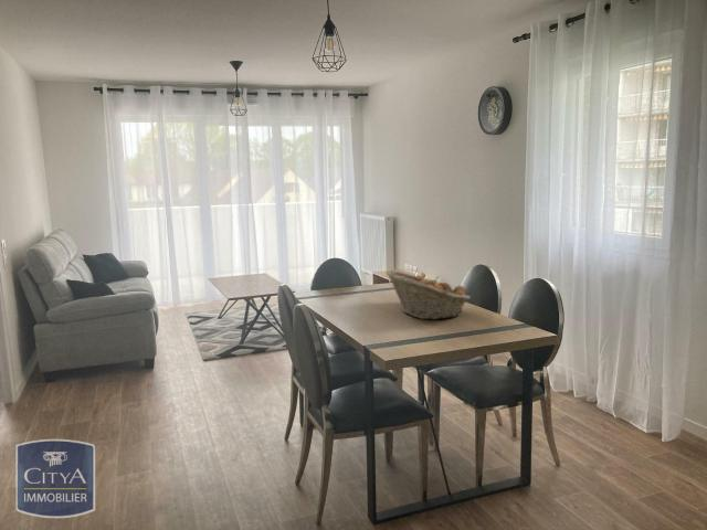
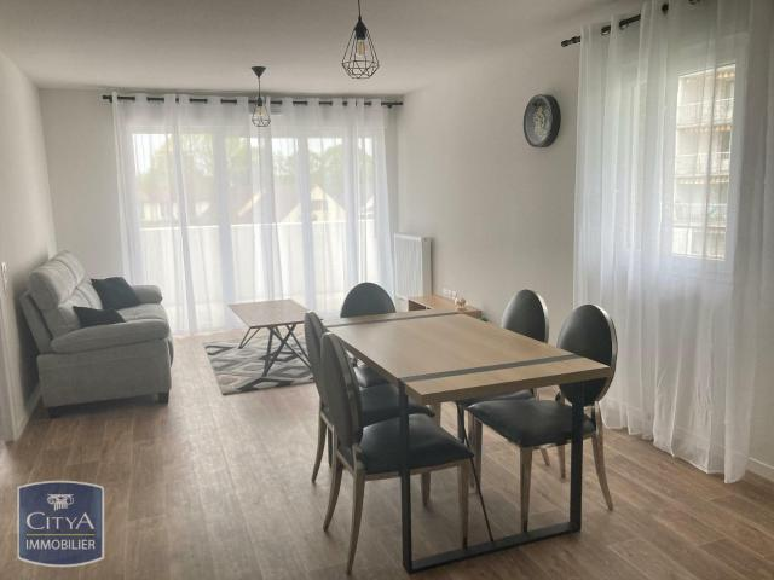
- fruit basket (426, 292)
